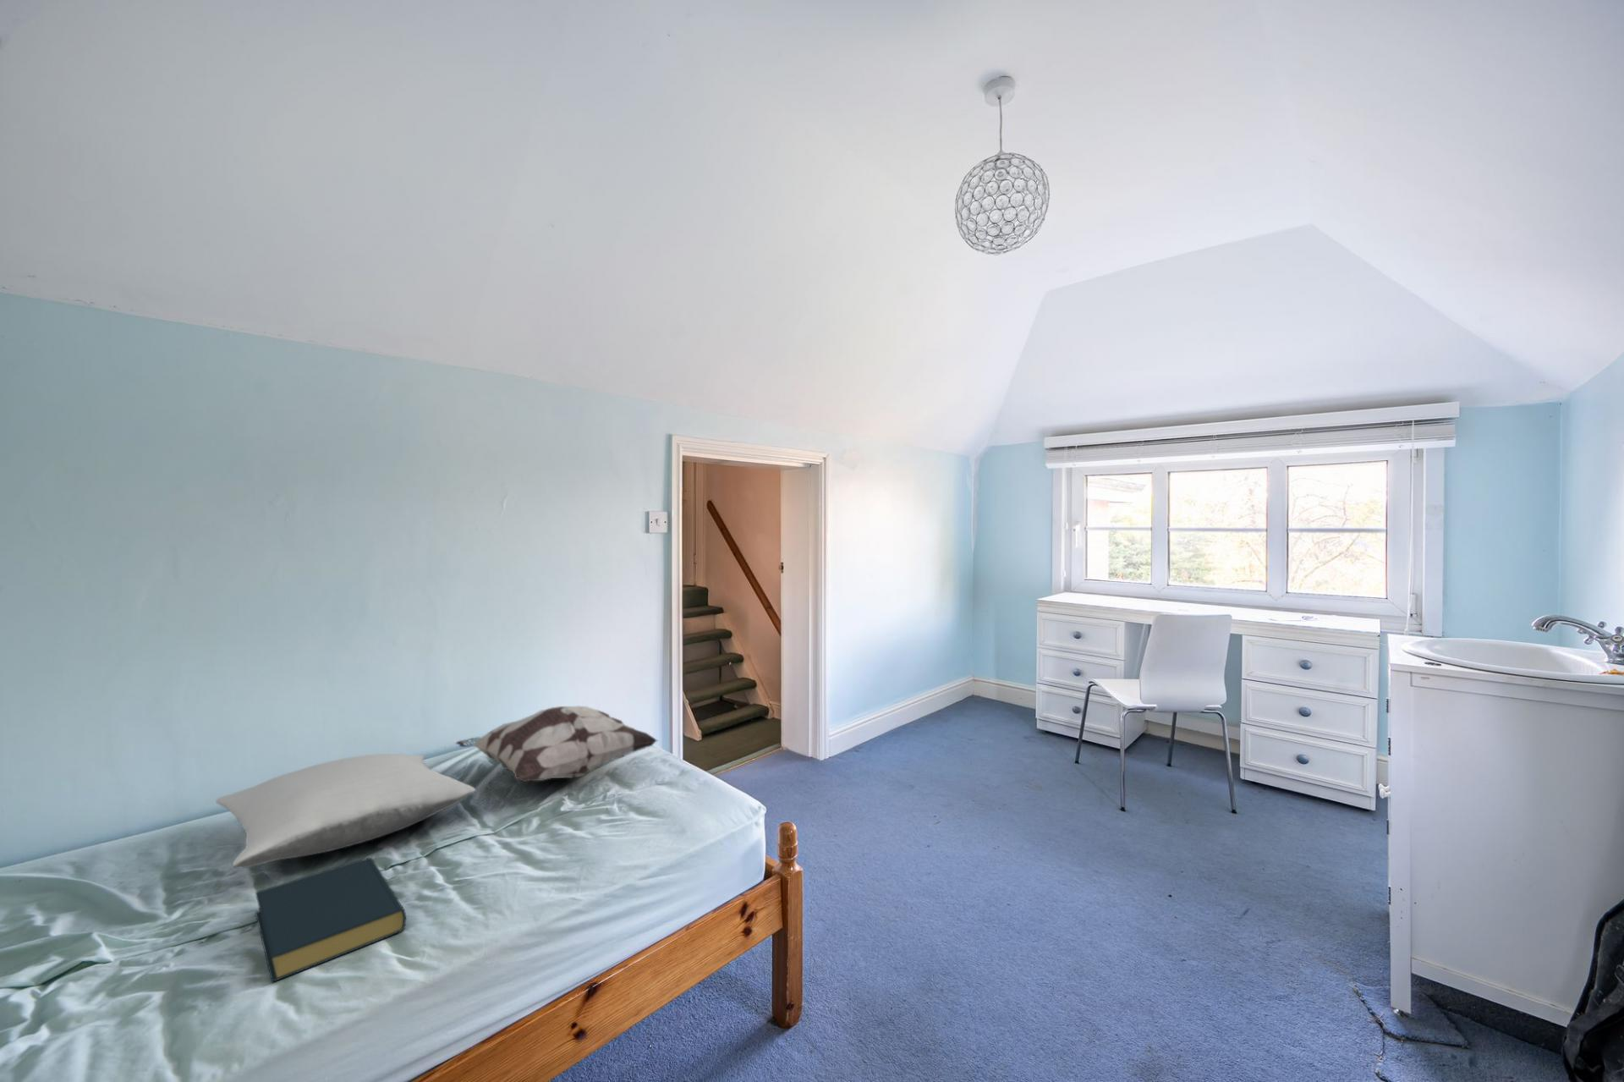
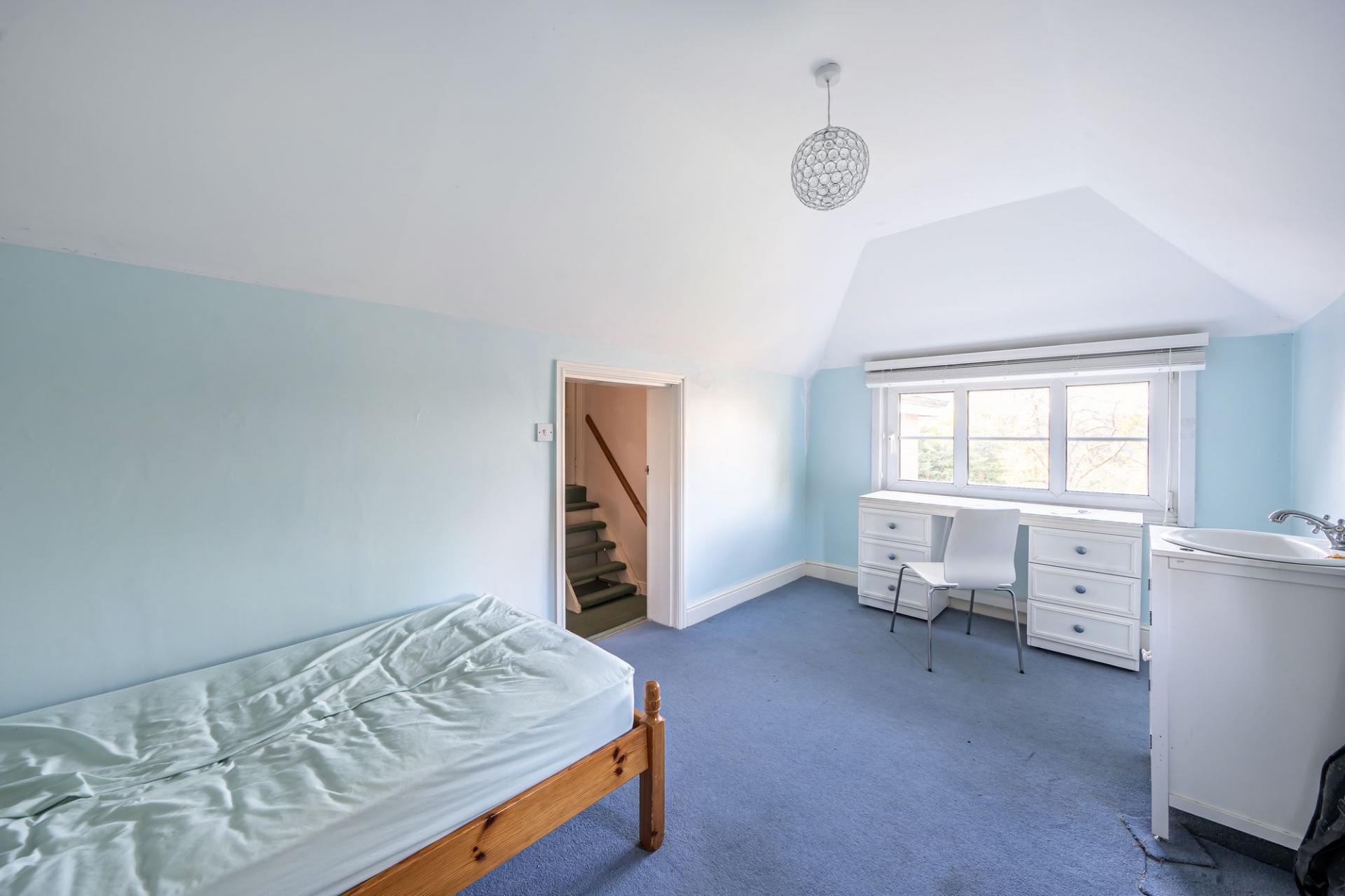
- hardback book (330, 911)
- pillow (347, 798)
- decorative pillow (557, 741)
